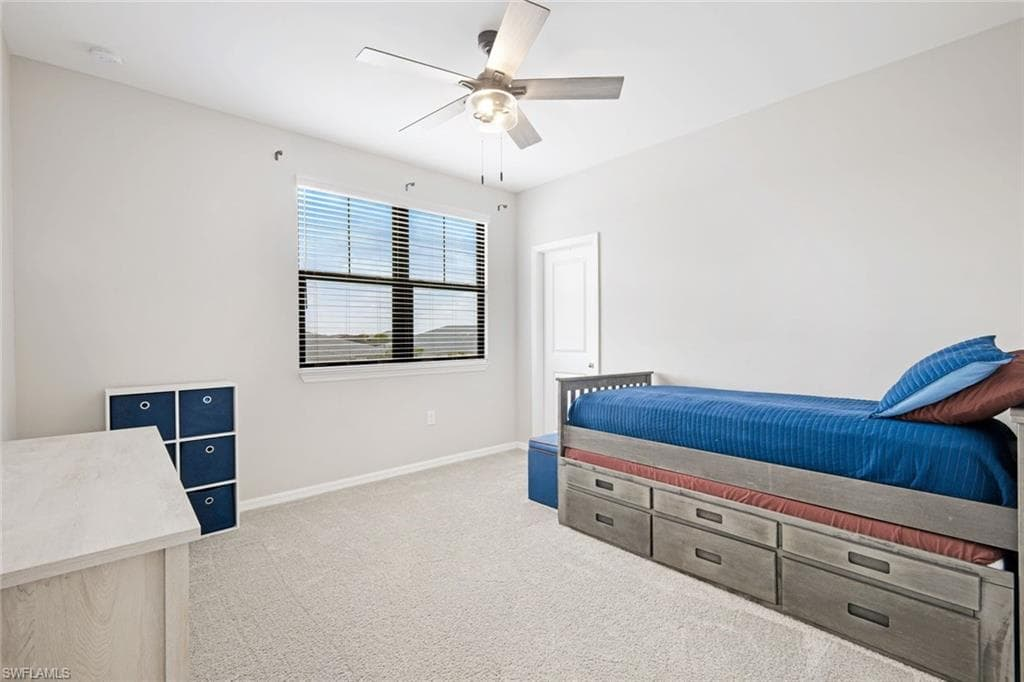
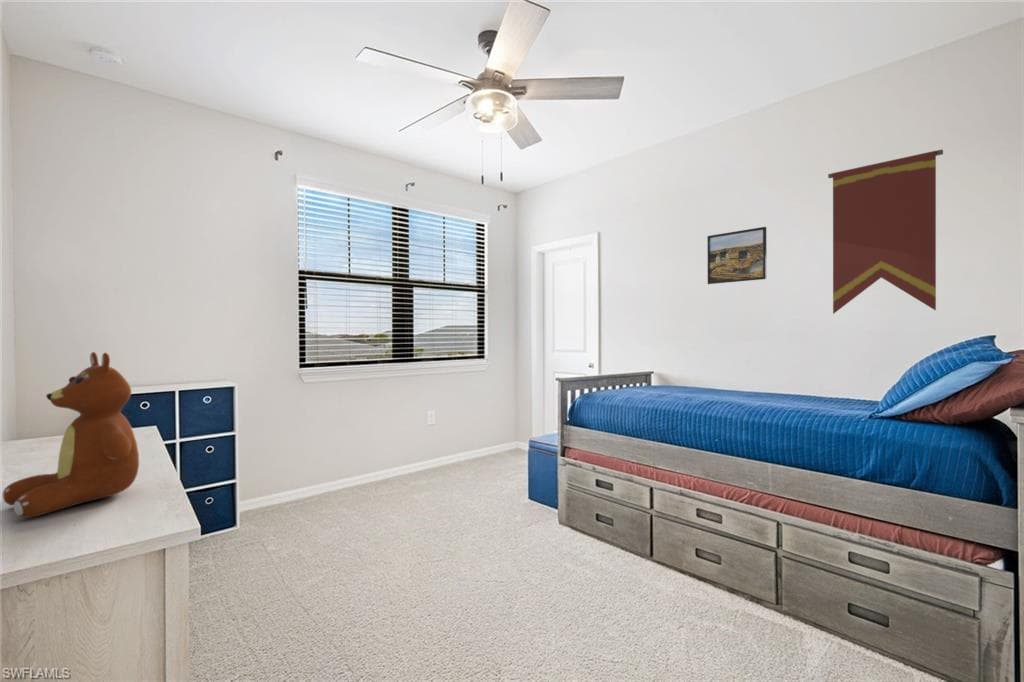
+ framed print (735, 256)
+ pennant (881, 237)
+ teddy bear (74, 427)
